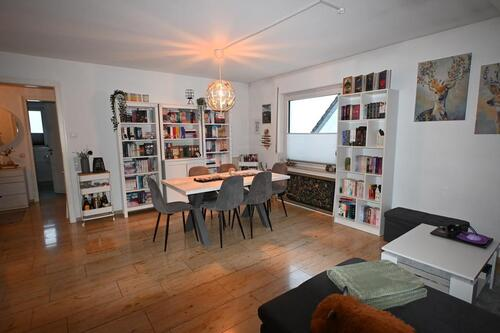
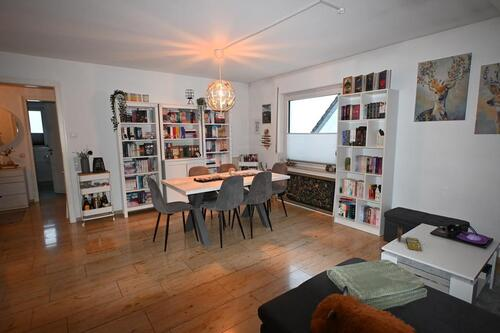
+ board game (408, 238)
